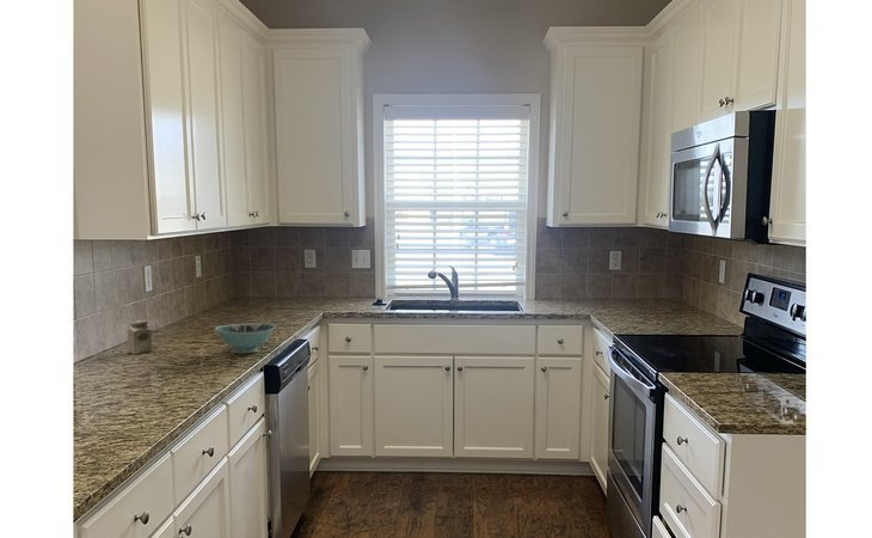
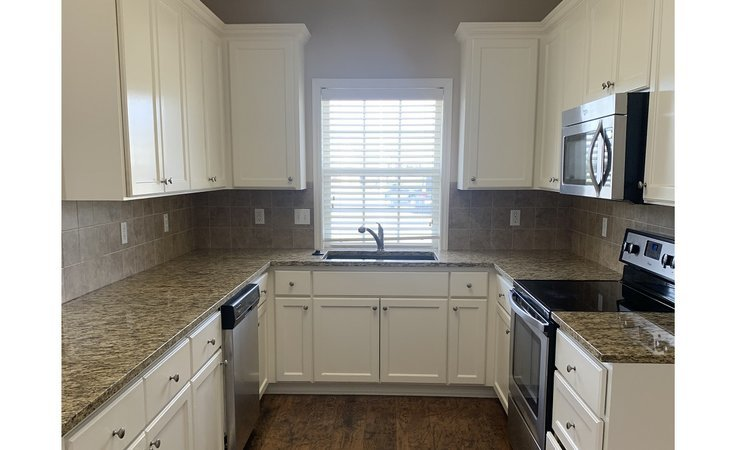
- bowl (246, 338)
- salt shaker (139, 336)
